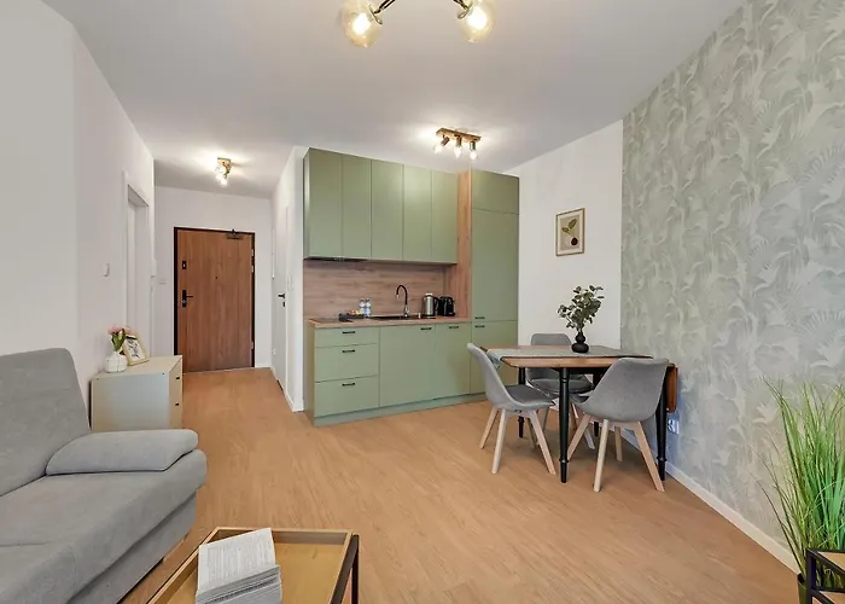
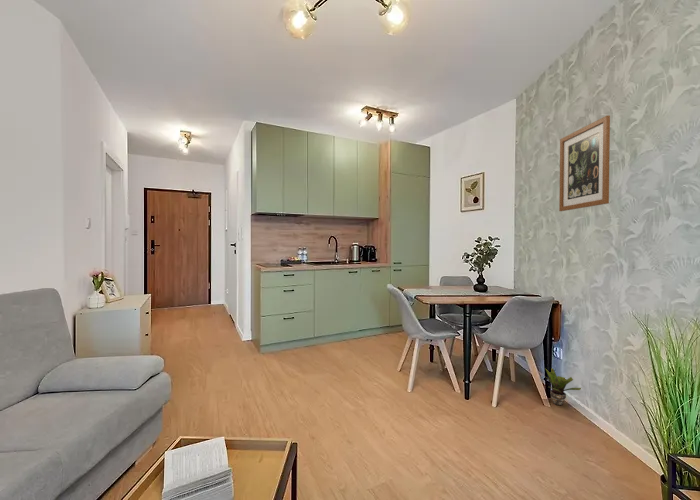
+ wall art (582, 168)
+ potted plant (557, 388)
